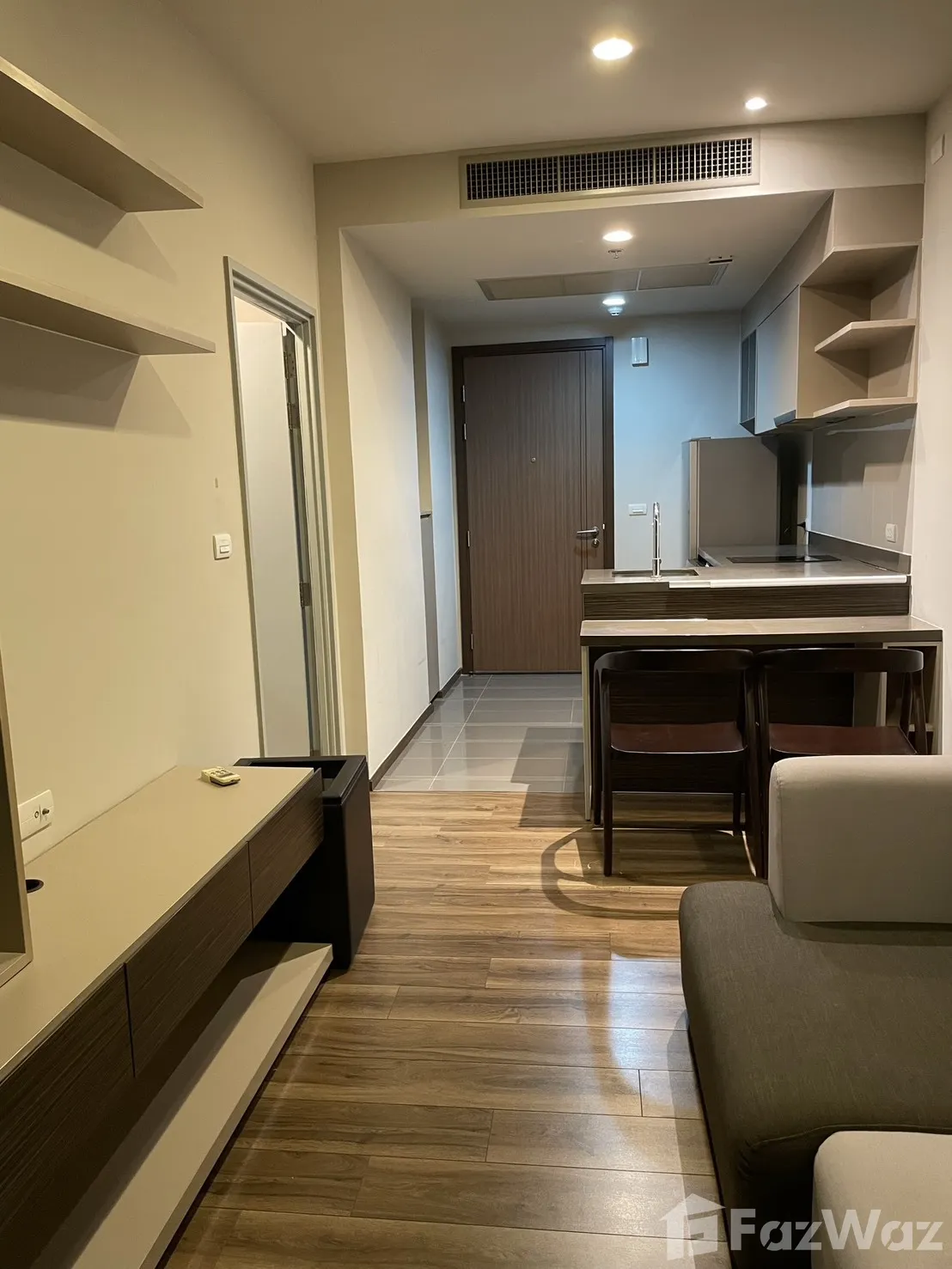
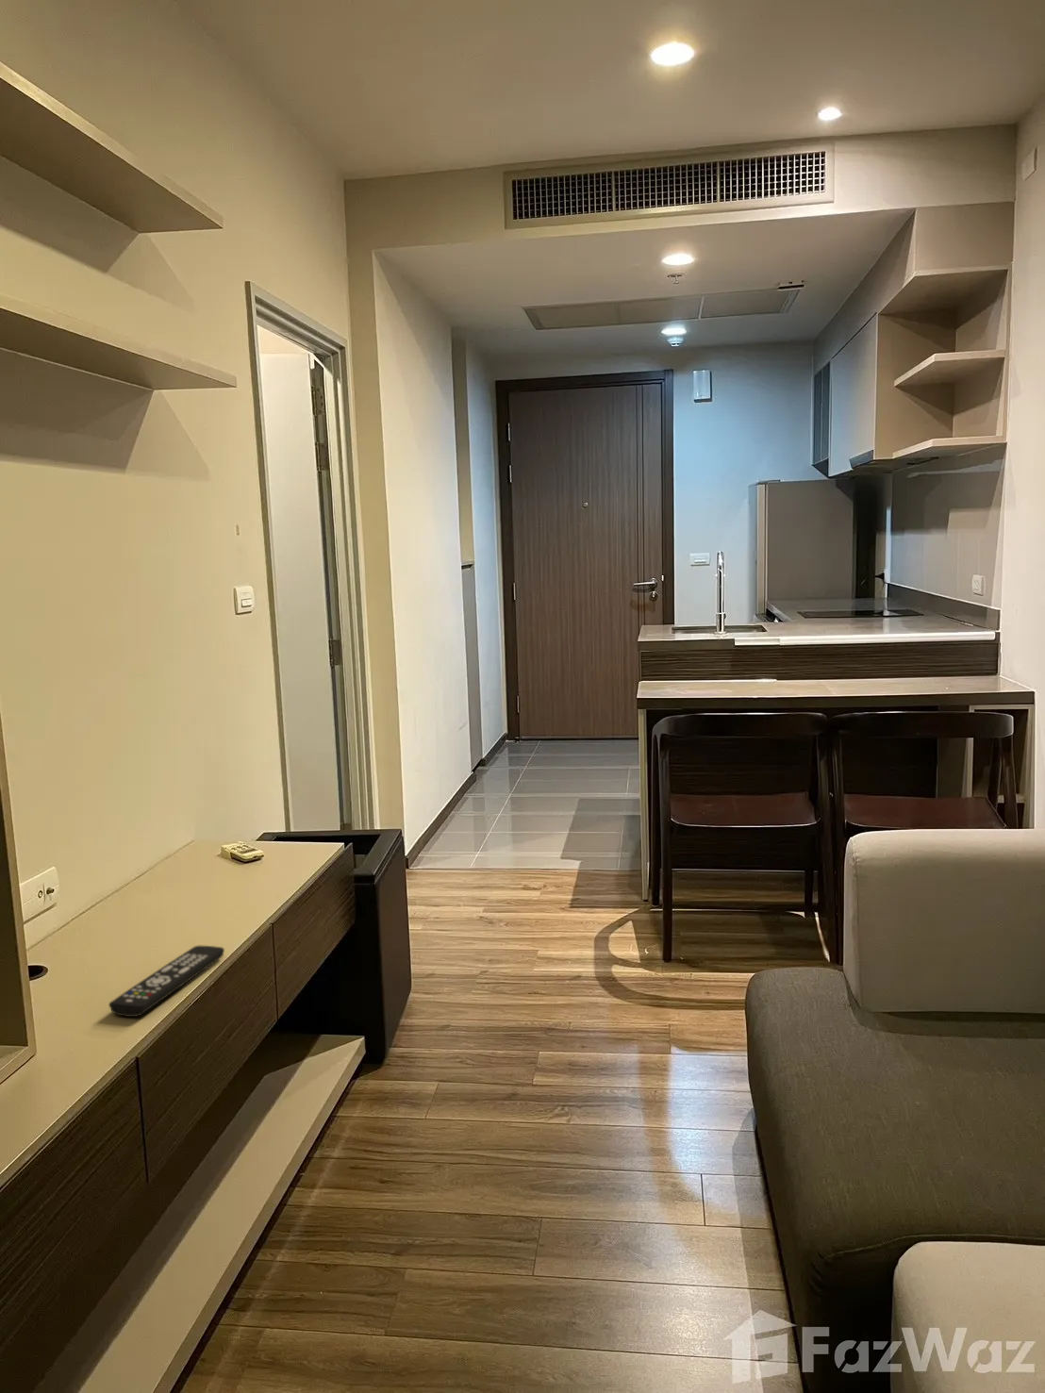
+ remote control (170, 978)
